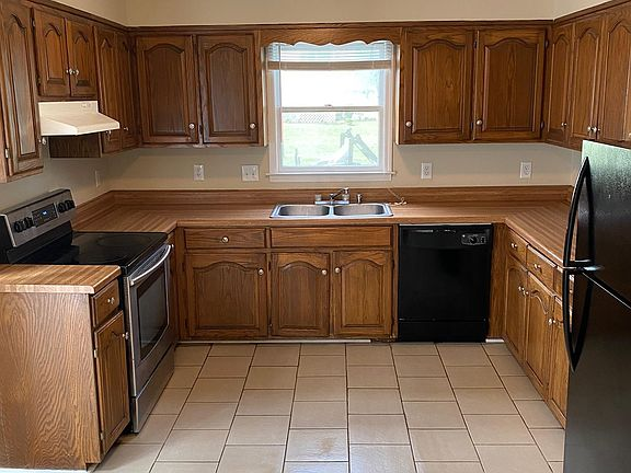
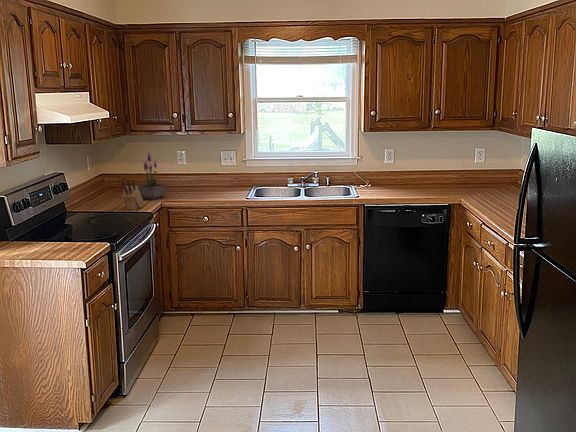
+ potted plant (150, 173)
+ knife block (132, 193)
